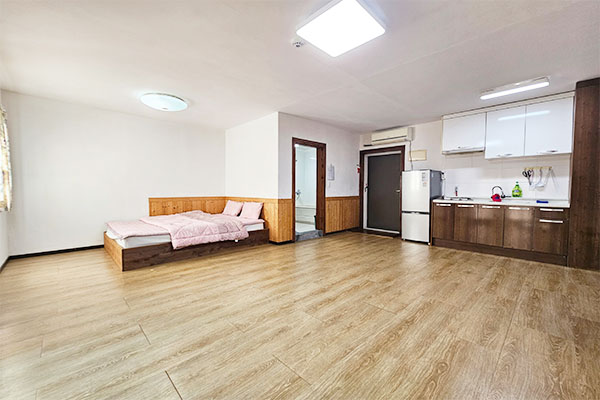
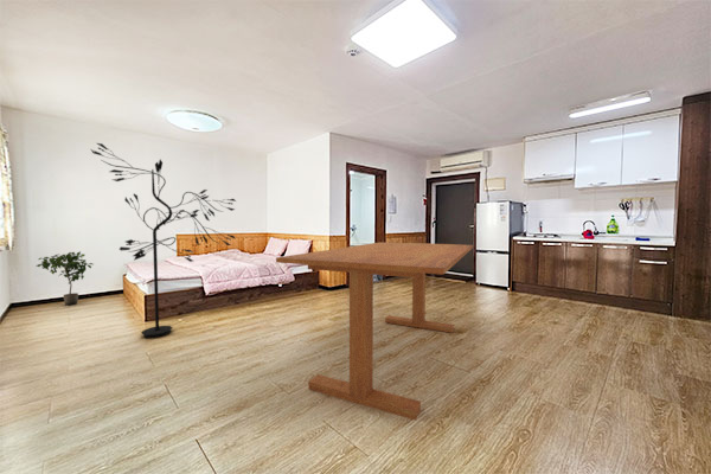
+ potted plant (68, 278)
+ dining table (412, 301)
+ floor lamp (168, 244)
